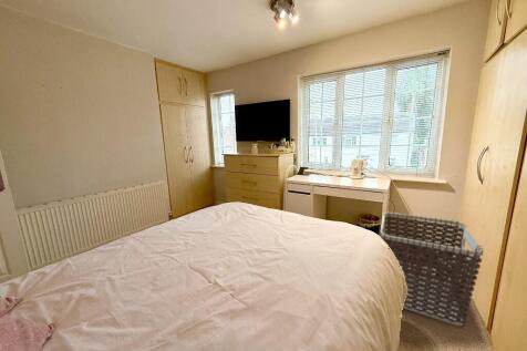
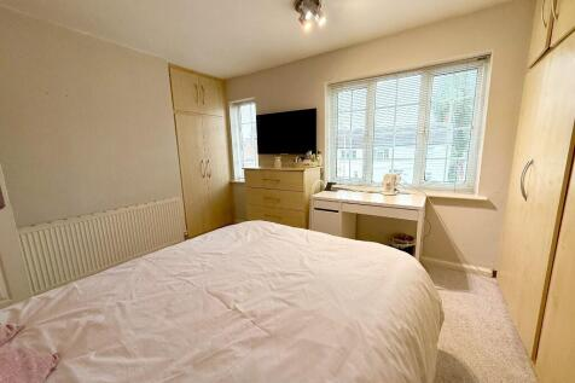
- clothes hamper (420, 260)
